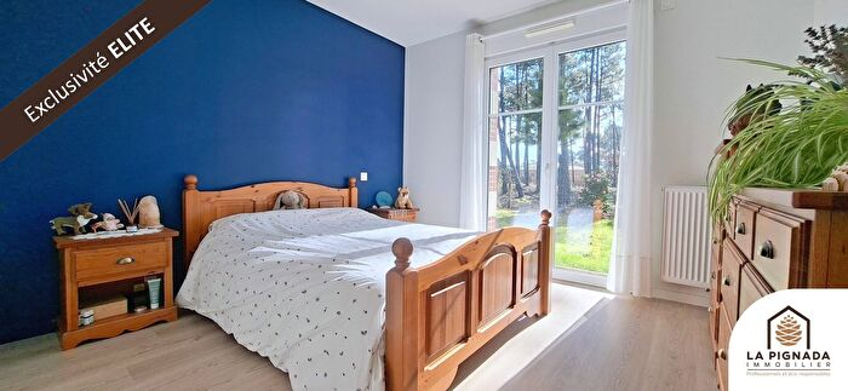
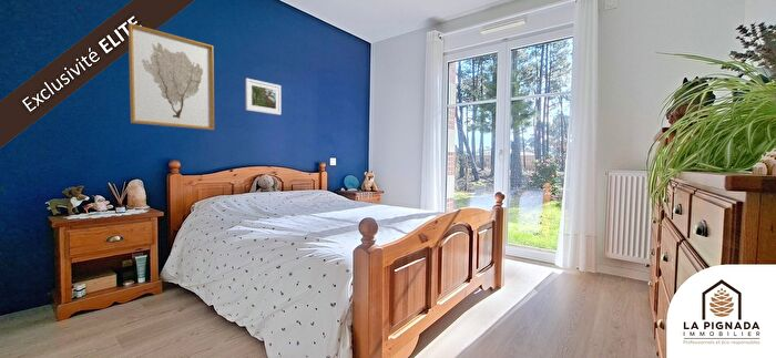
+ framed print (264, 96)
+ wall art (174, 81)
